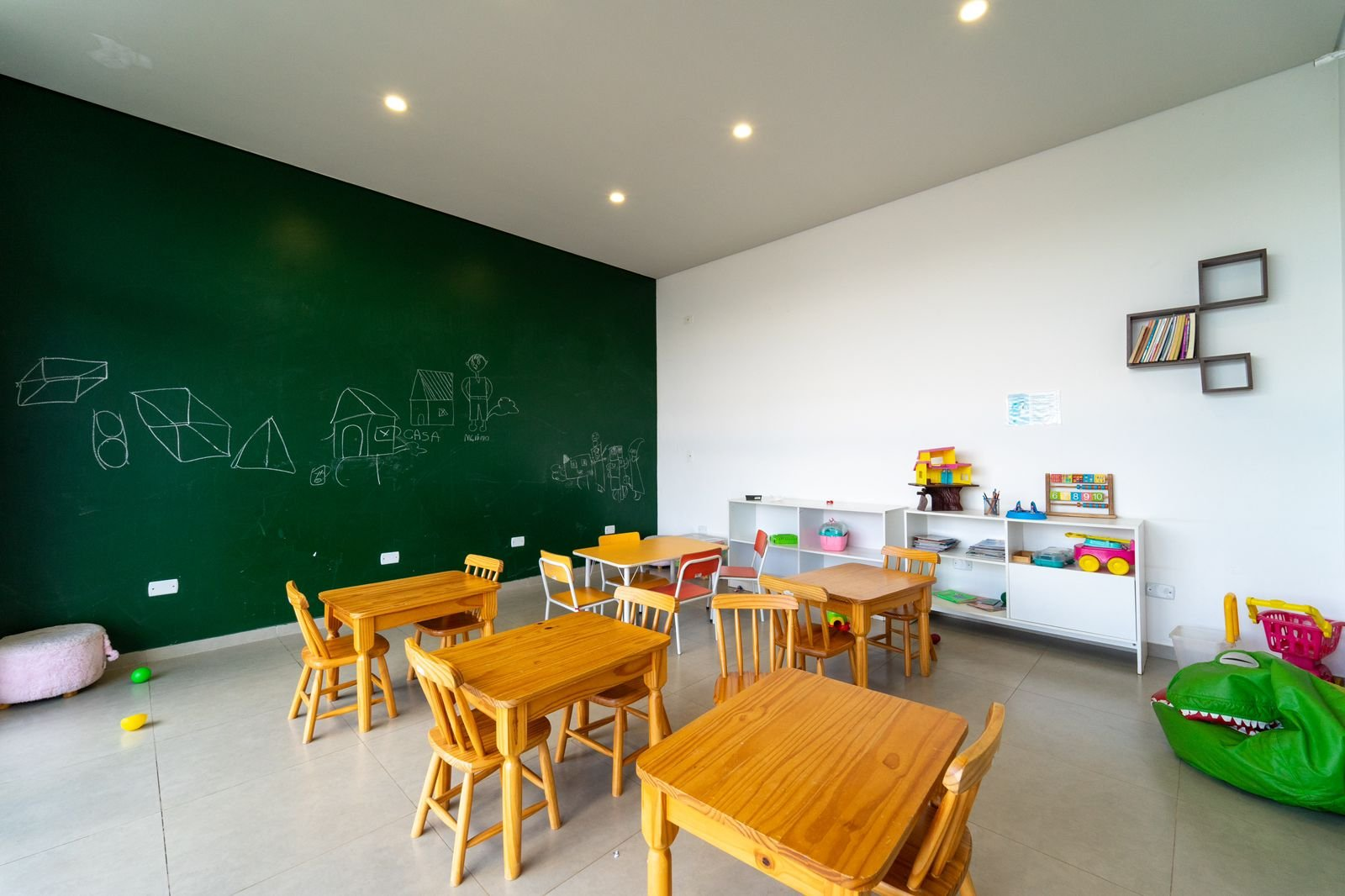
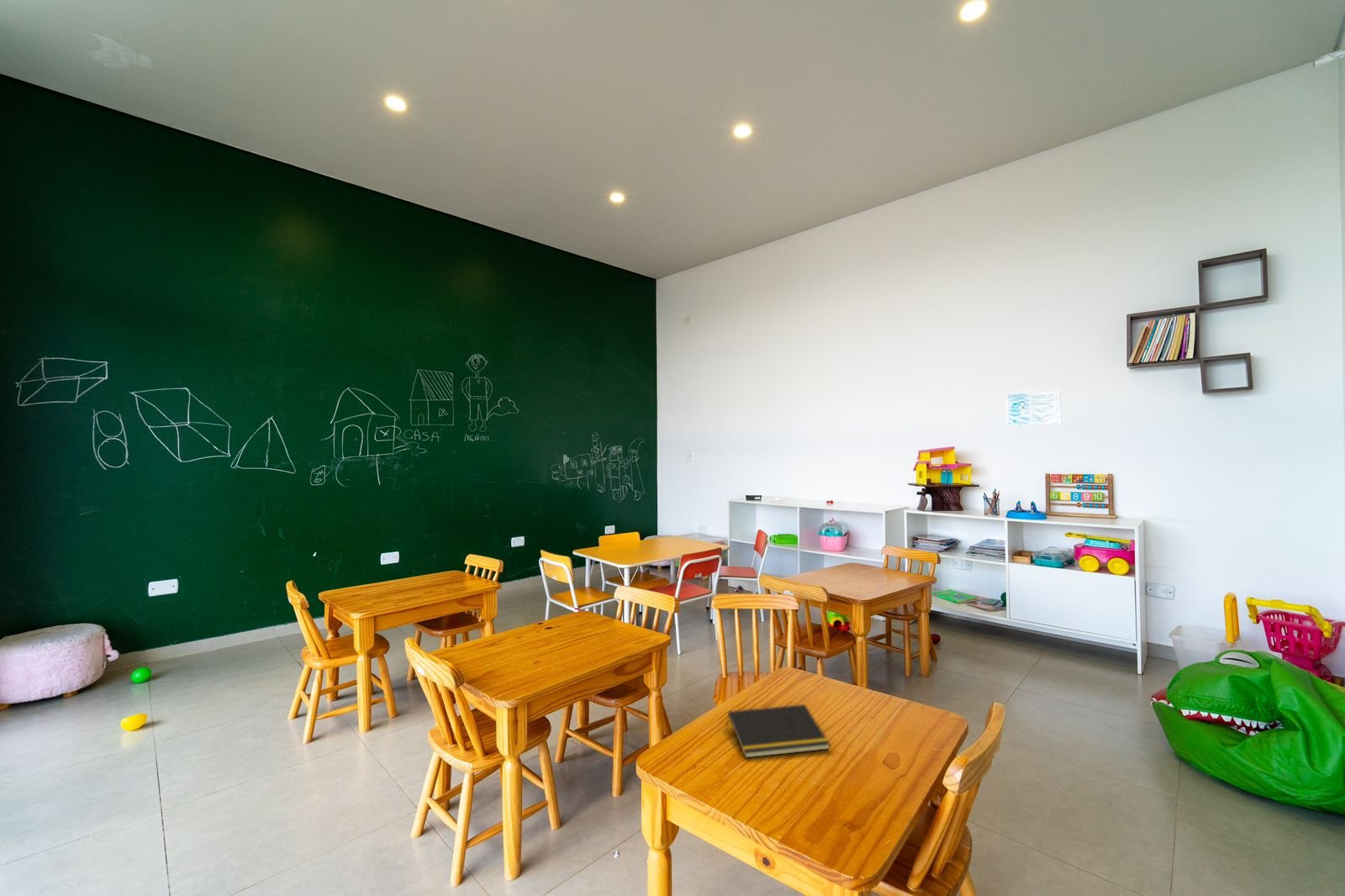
+ notepad (777, 729)
